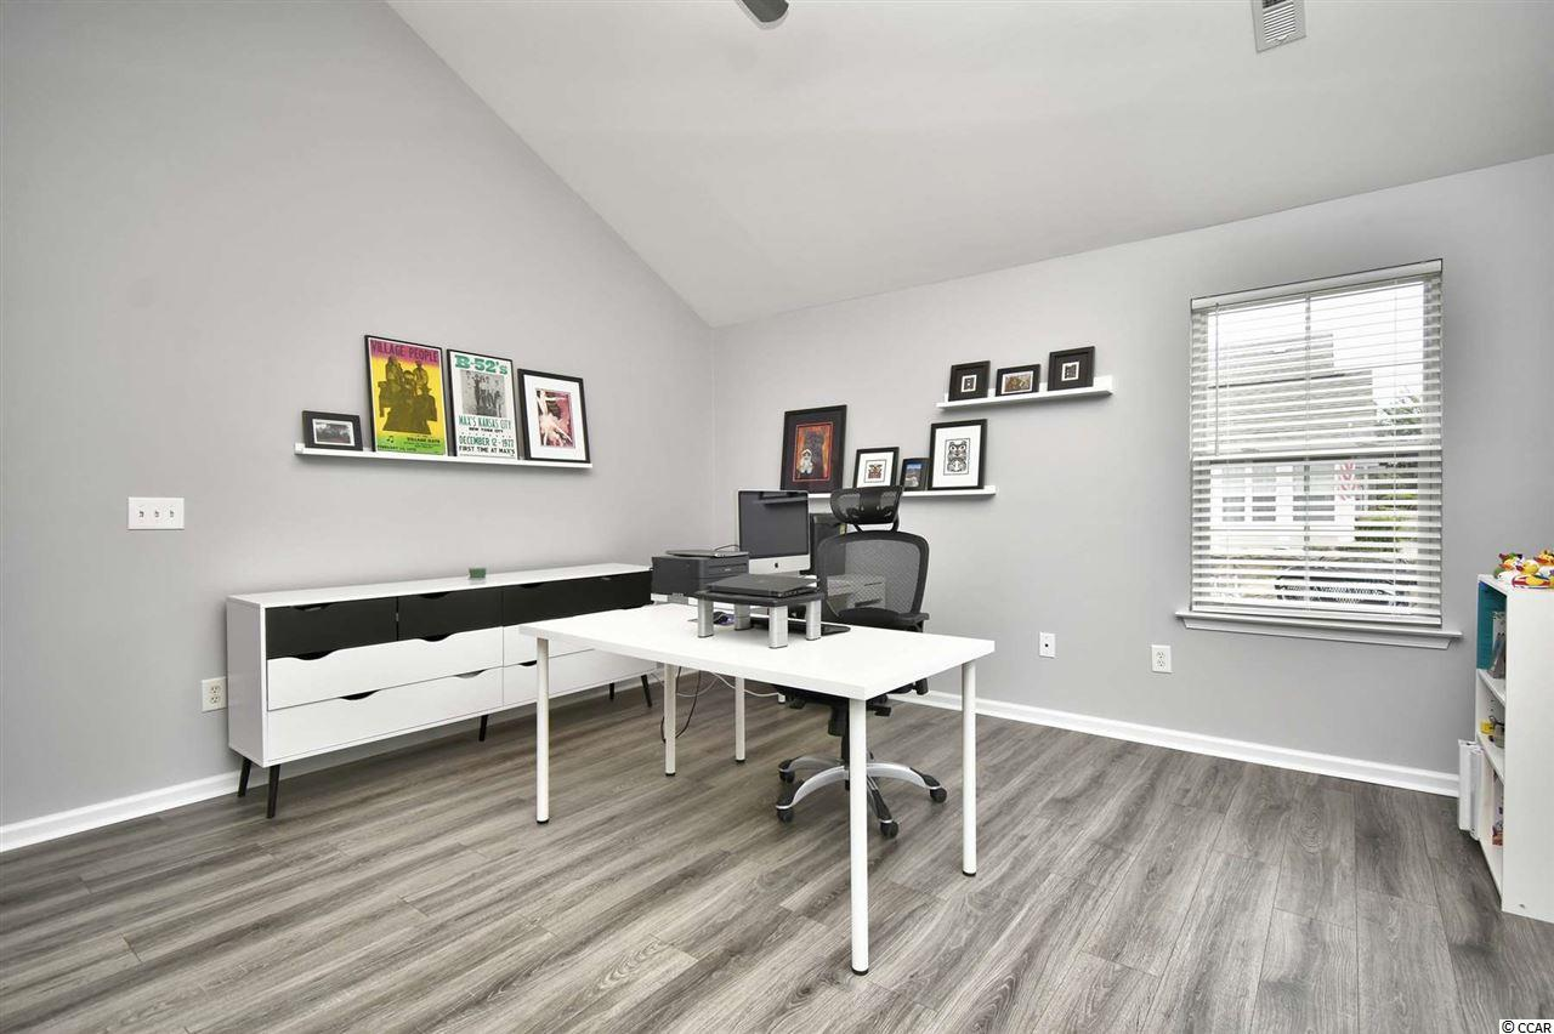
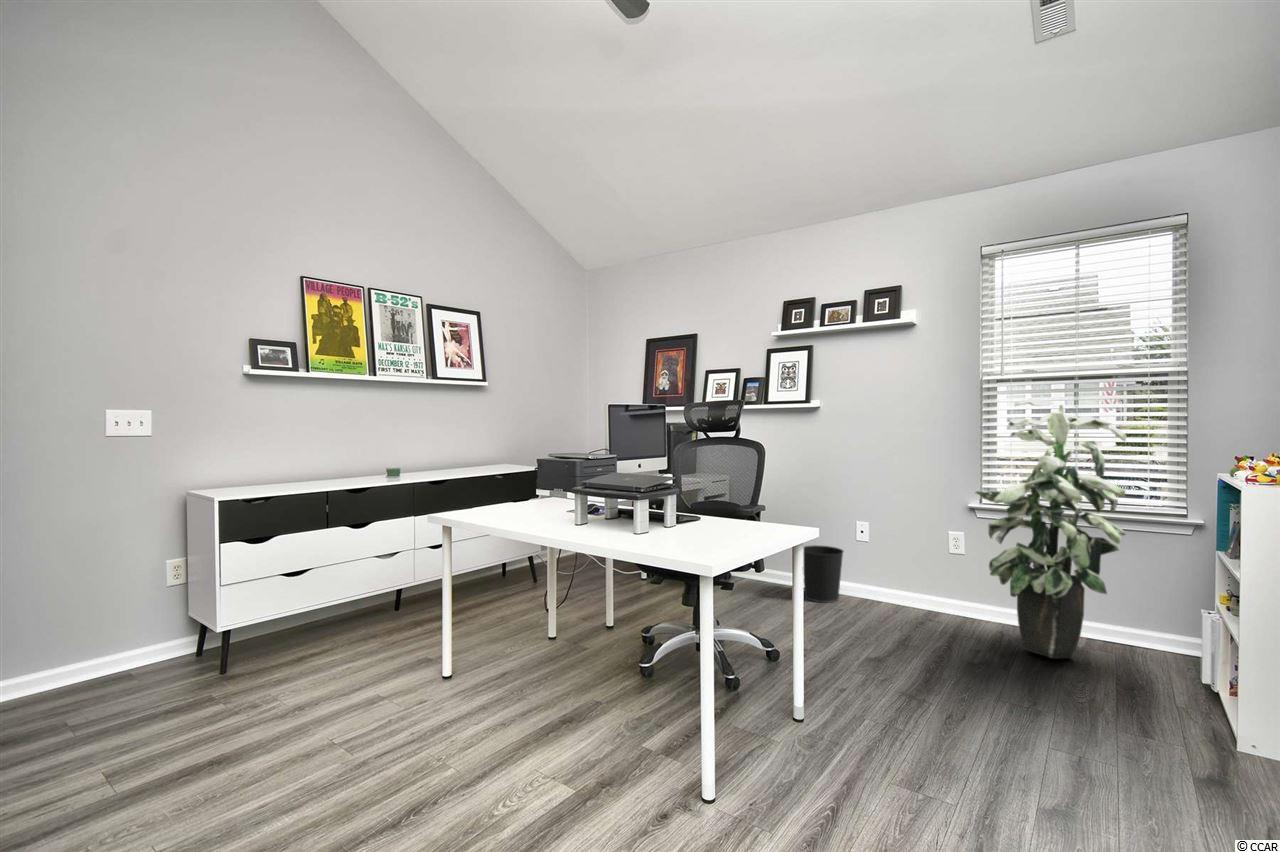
+ indoor plant (1047, 526)
+ wastebasket (821, 573)
